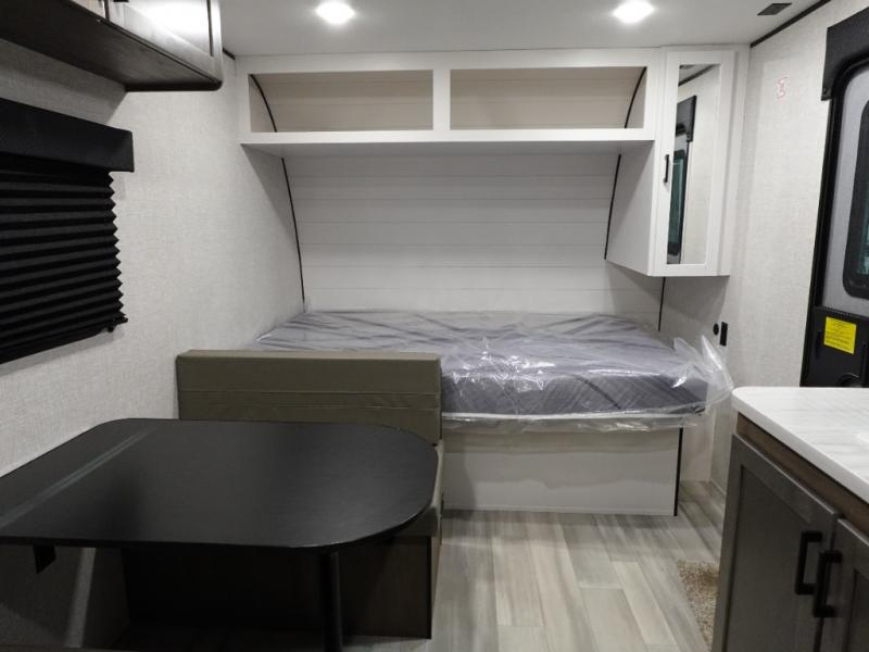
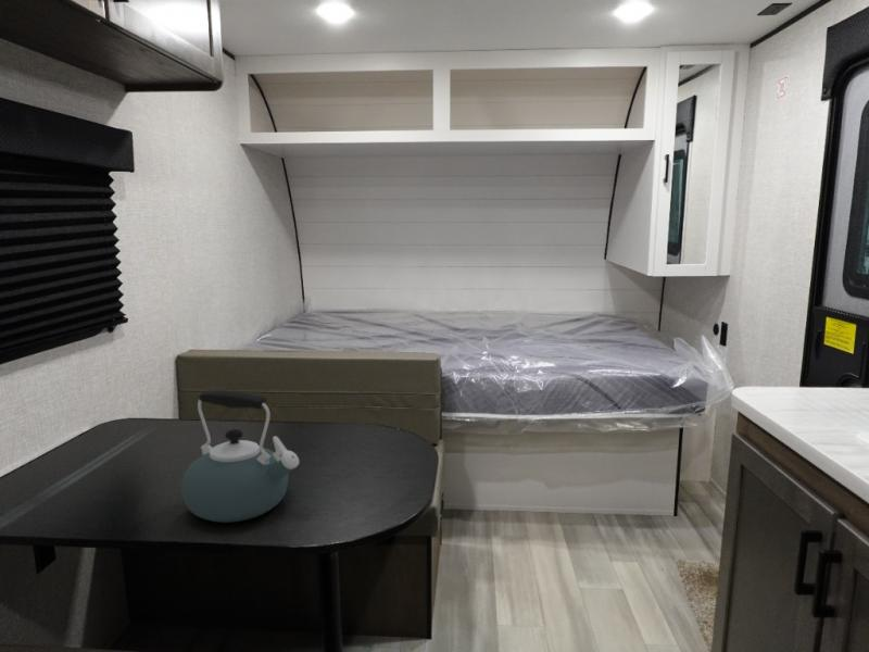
+ kettle (243, 451)
